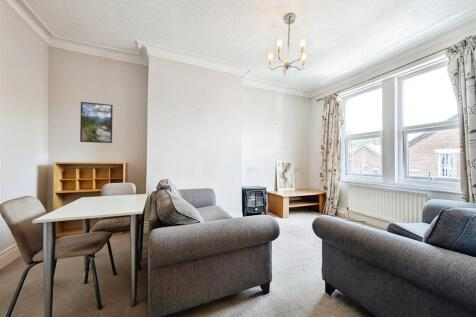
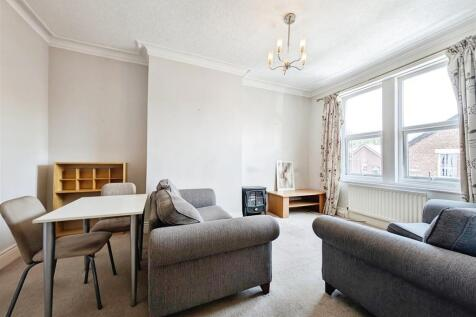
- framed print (96, 122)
